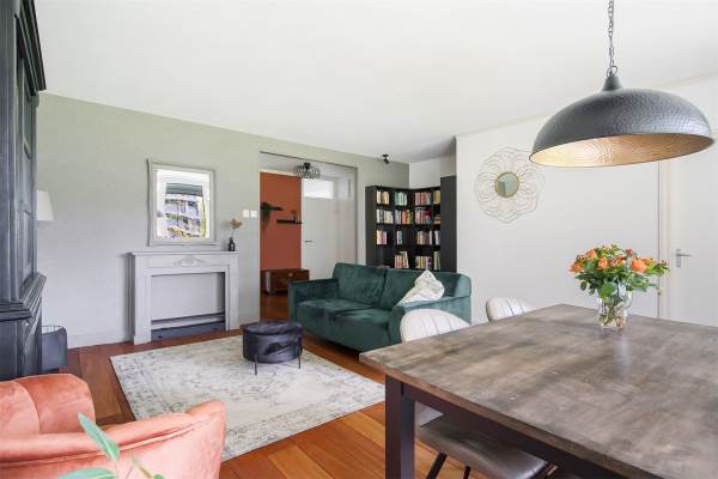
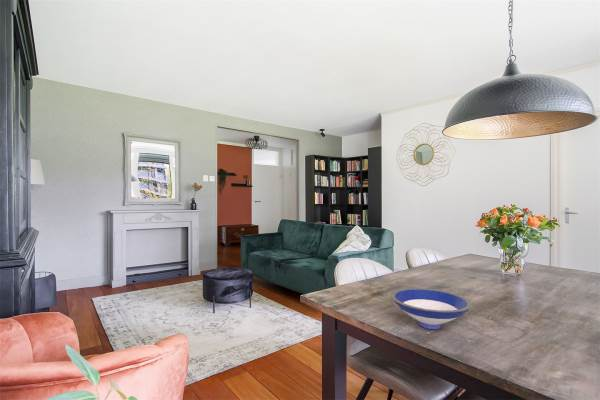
+ bowl (429, 311)
